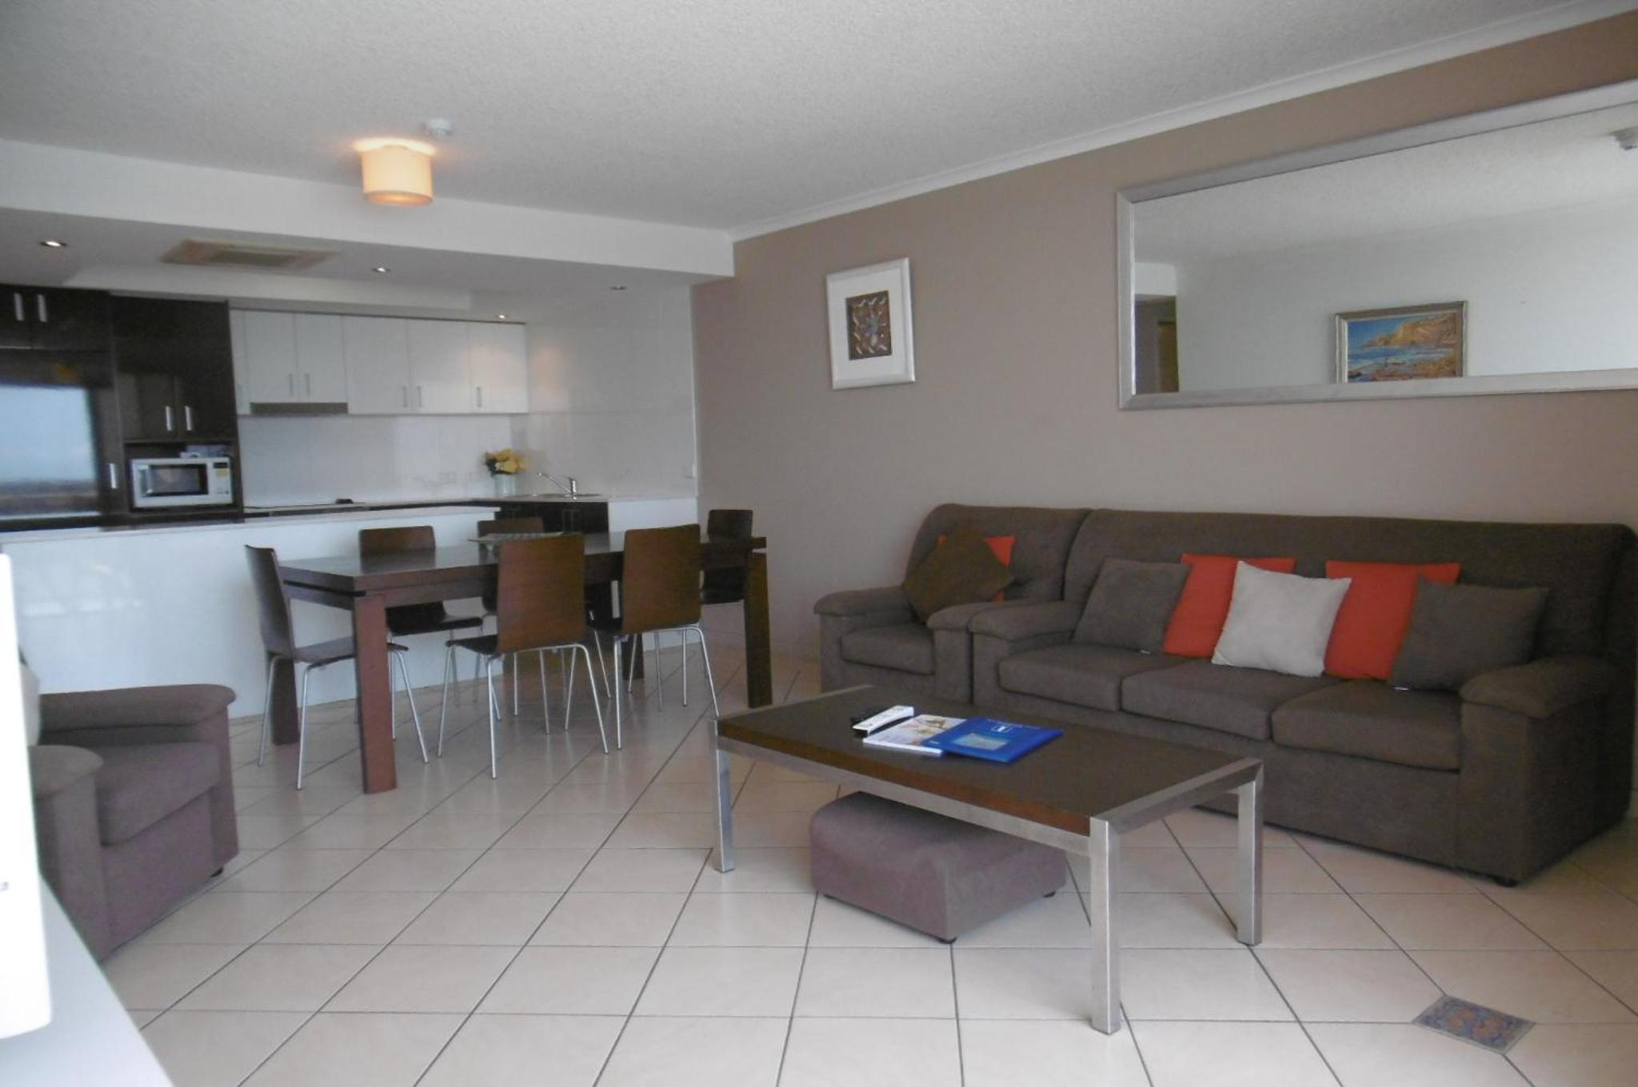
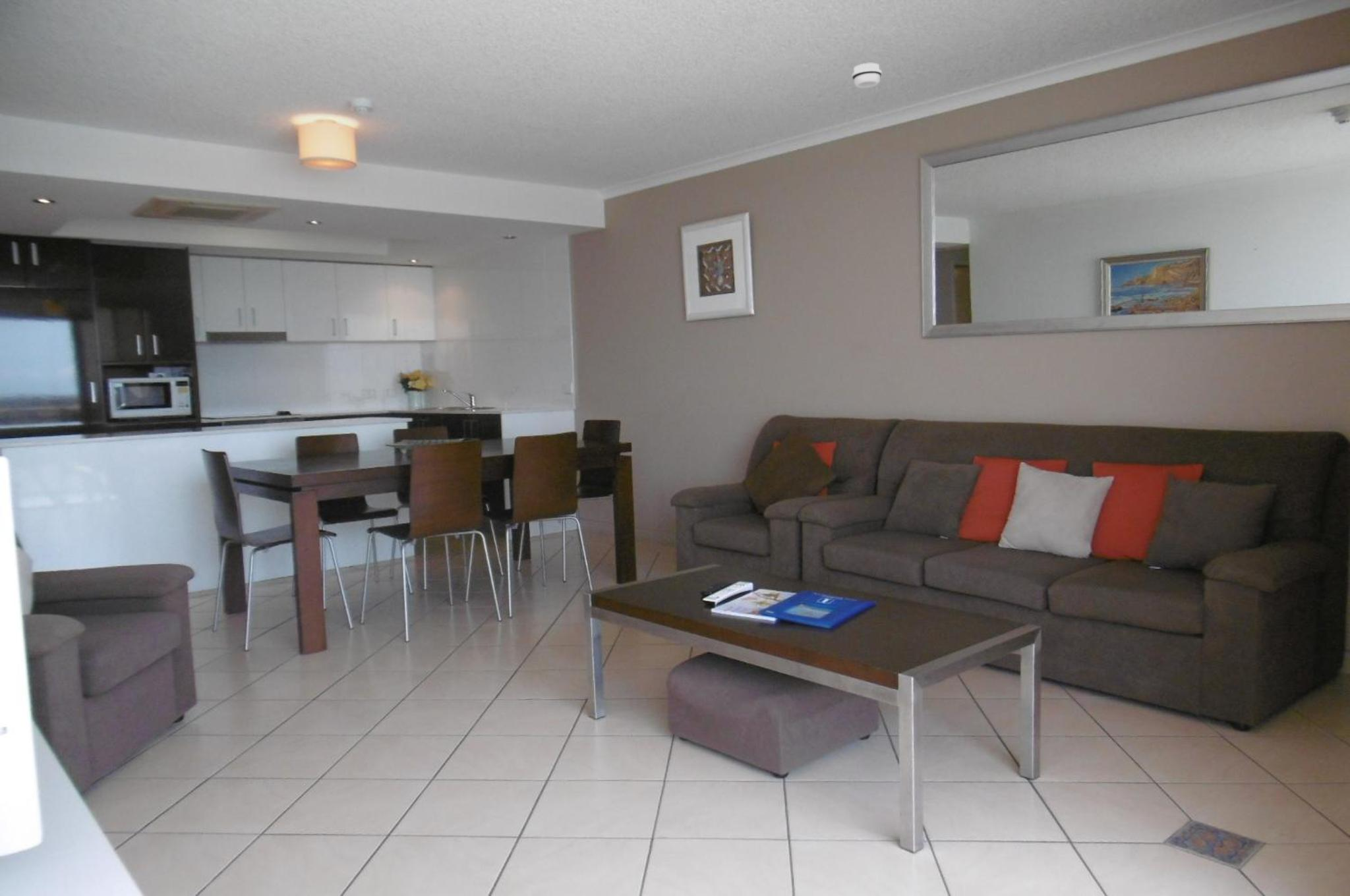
+ smoke detector (867, 76)
